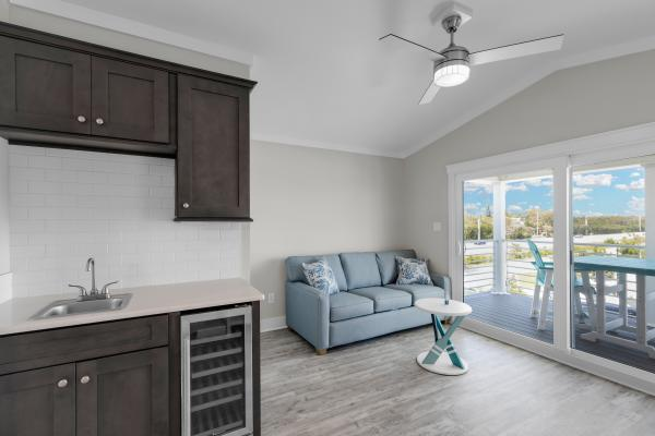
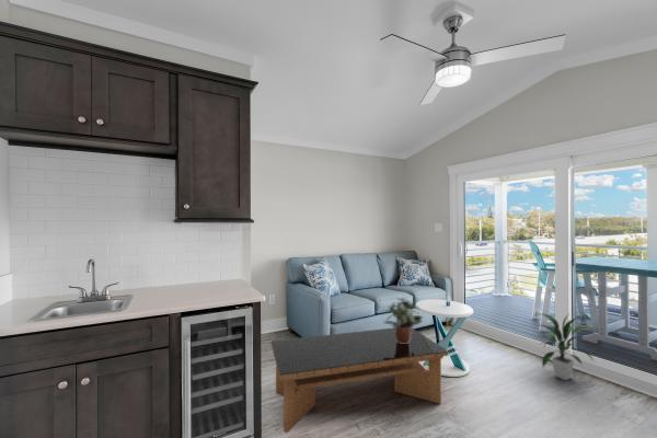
+ potted plant (402, 320)
+ coffee table (356, 371)
+ indoor plant (560, 344)
